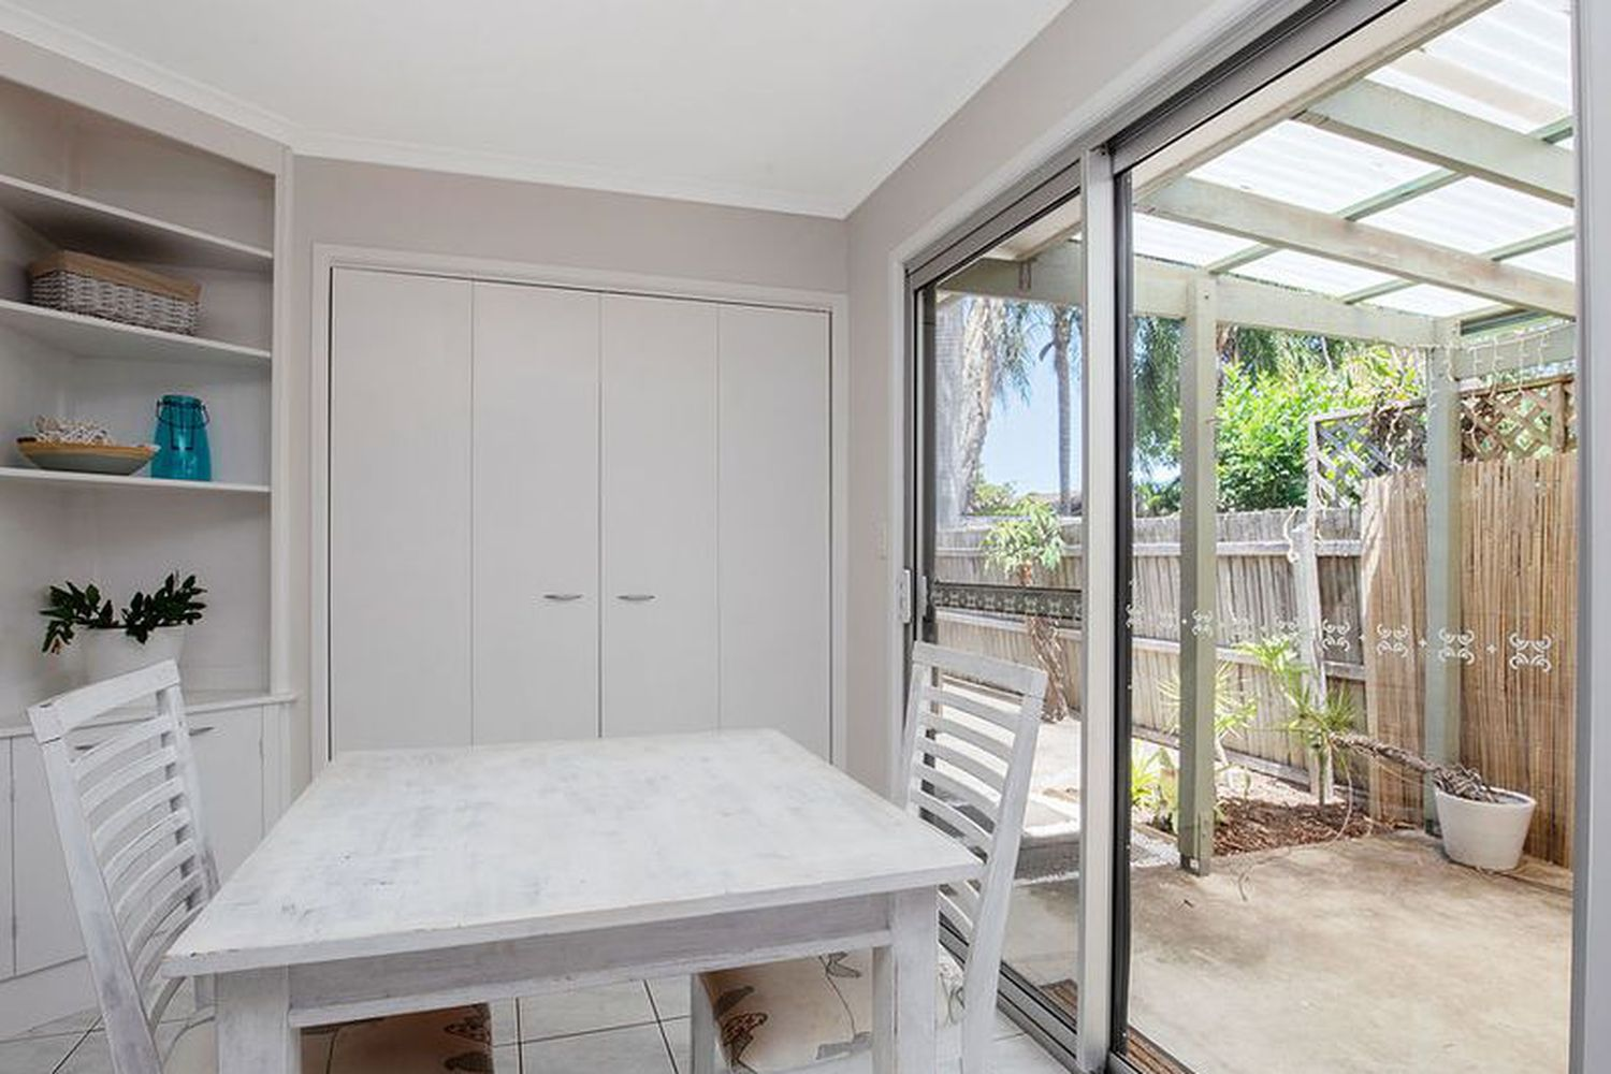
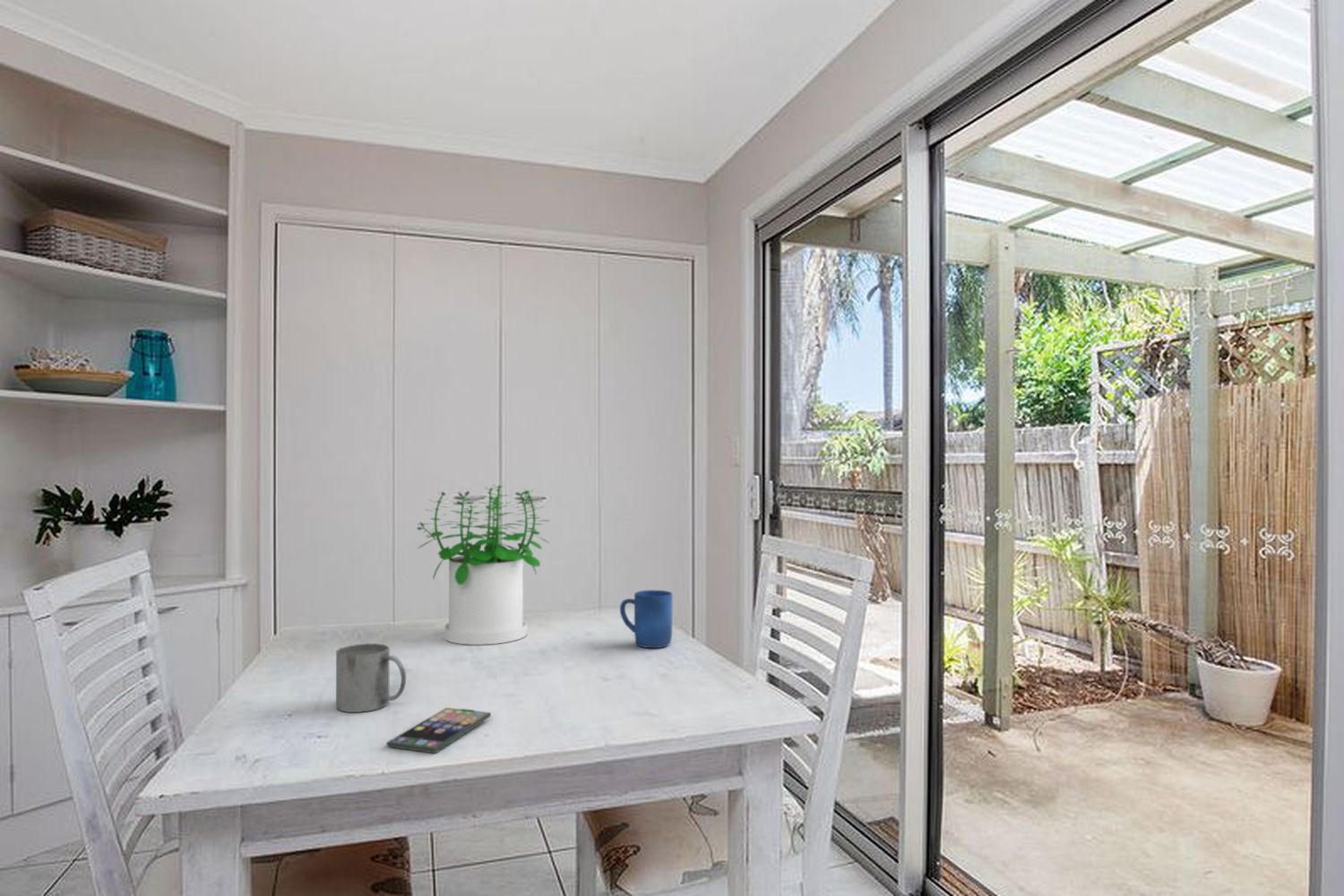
+ smartphone (441, 728)
+ mug (372, 677)
+ potted plant (490, 560)
+ mug (645, 618)
